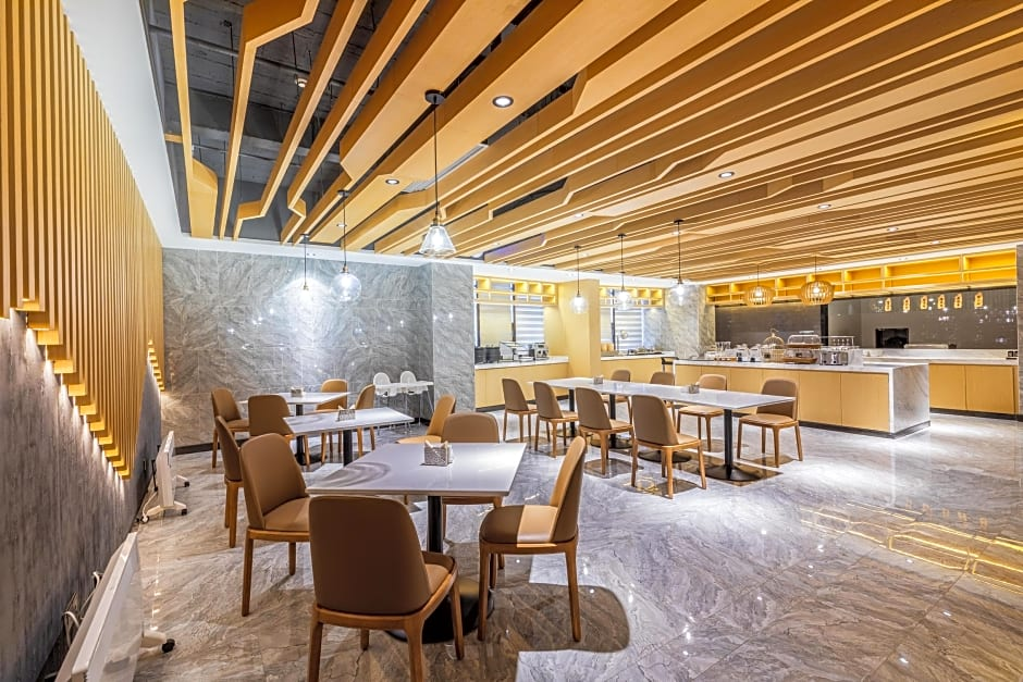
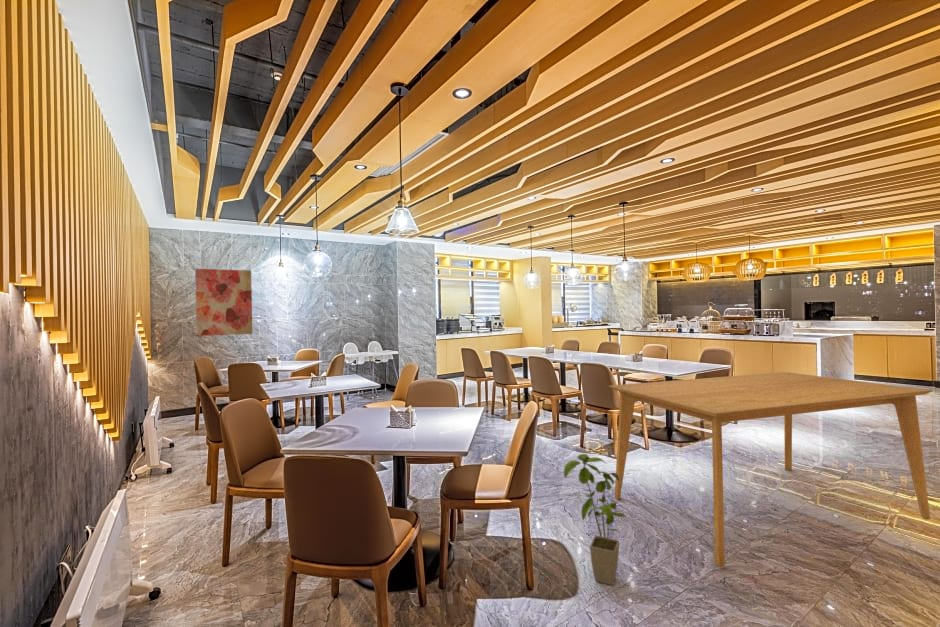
+ dining table (784, 441)
+ house plant (597, 520)
+ wall art (224, 302)
